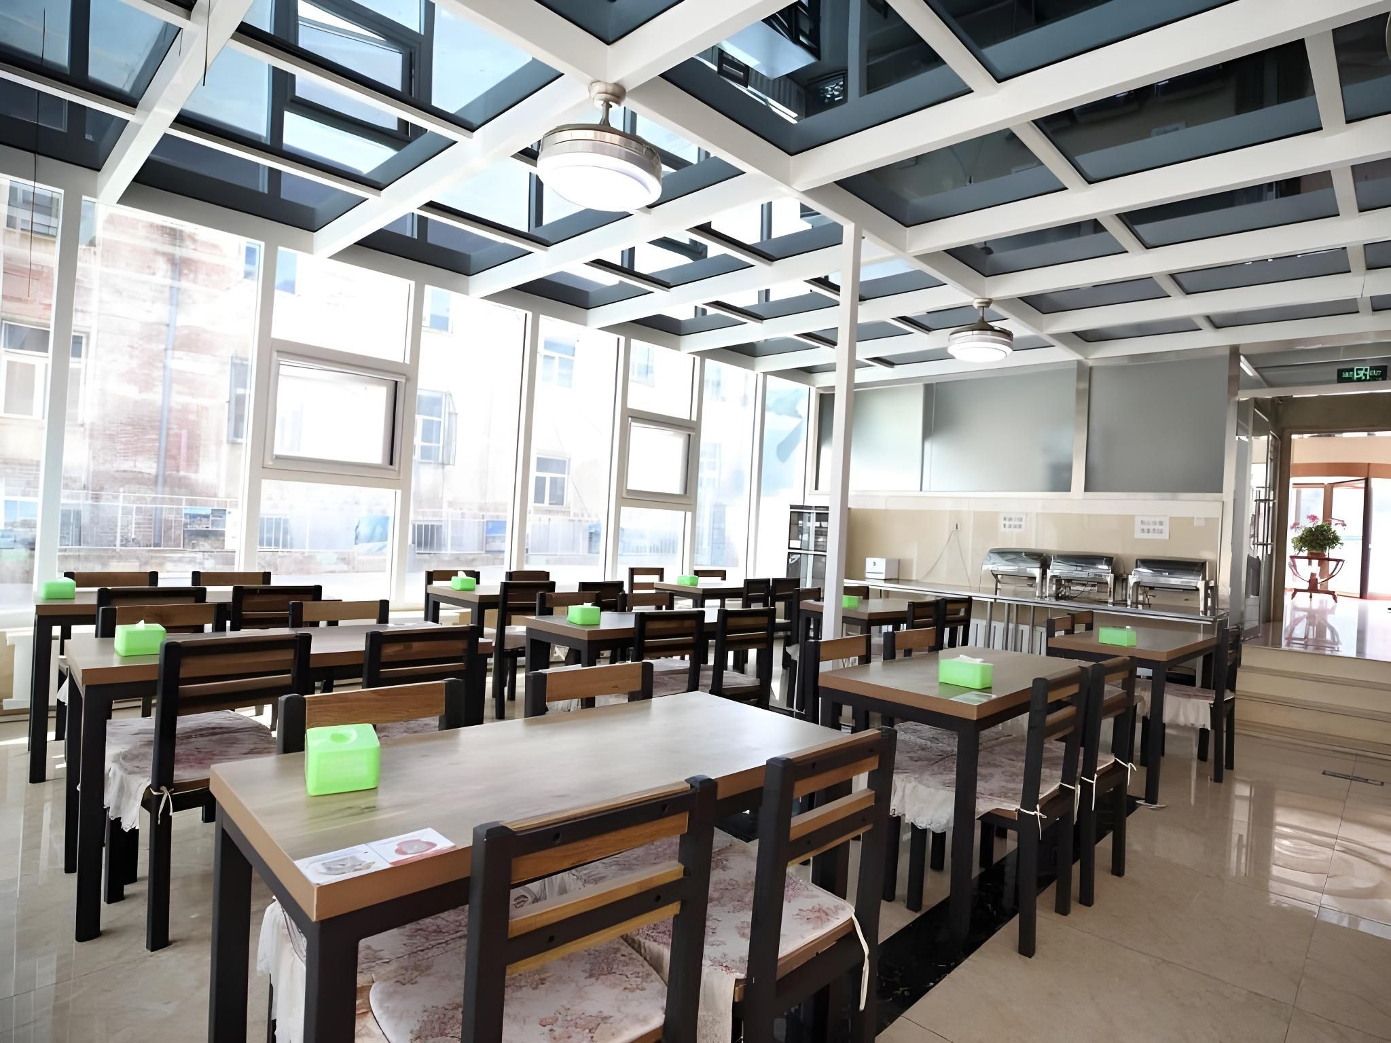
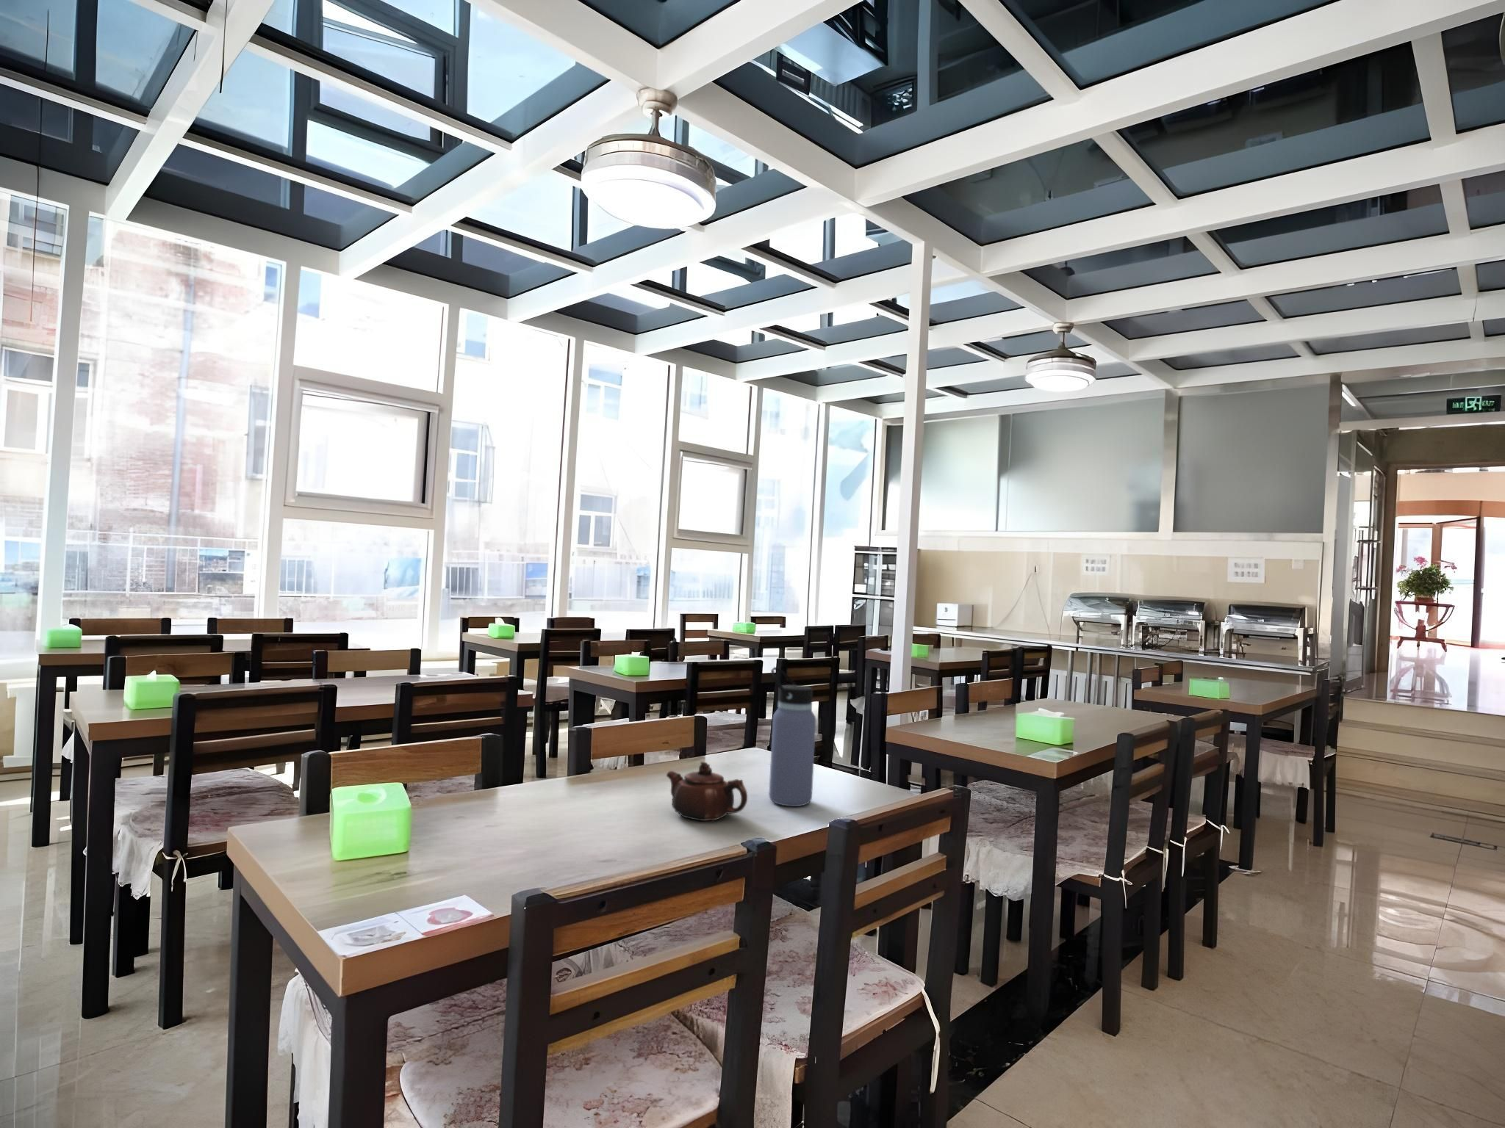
+ water bottle (792, 735)
+ teapot (705, 788)
